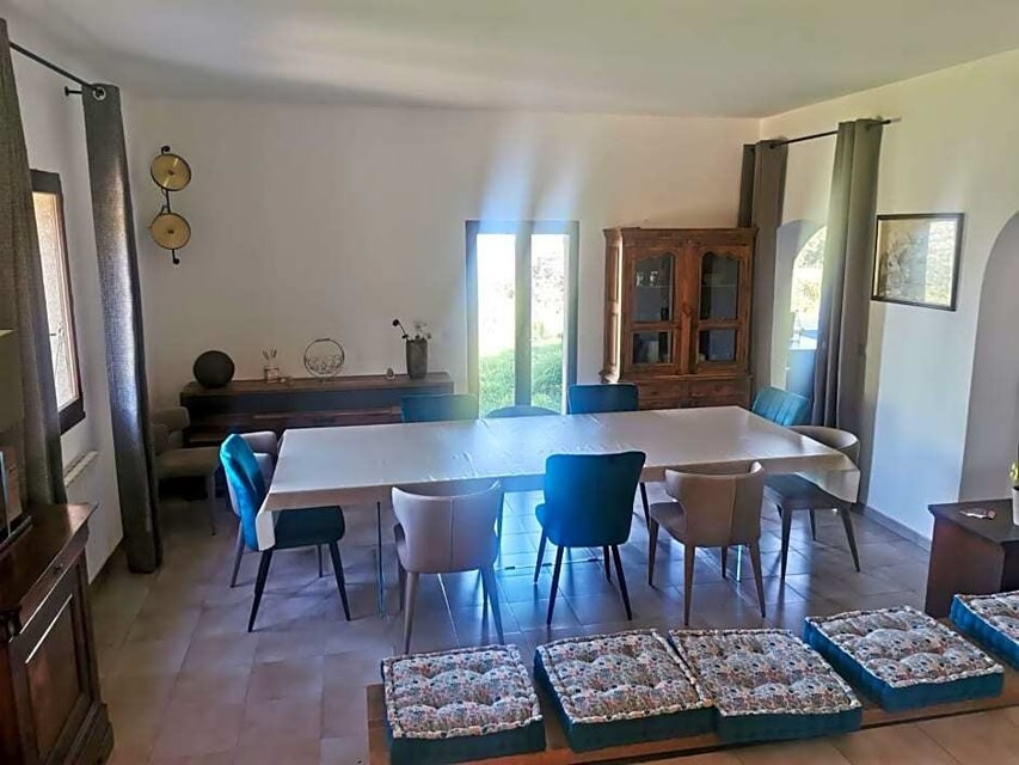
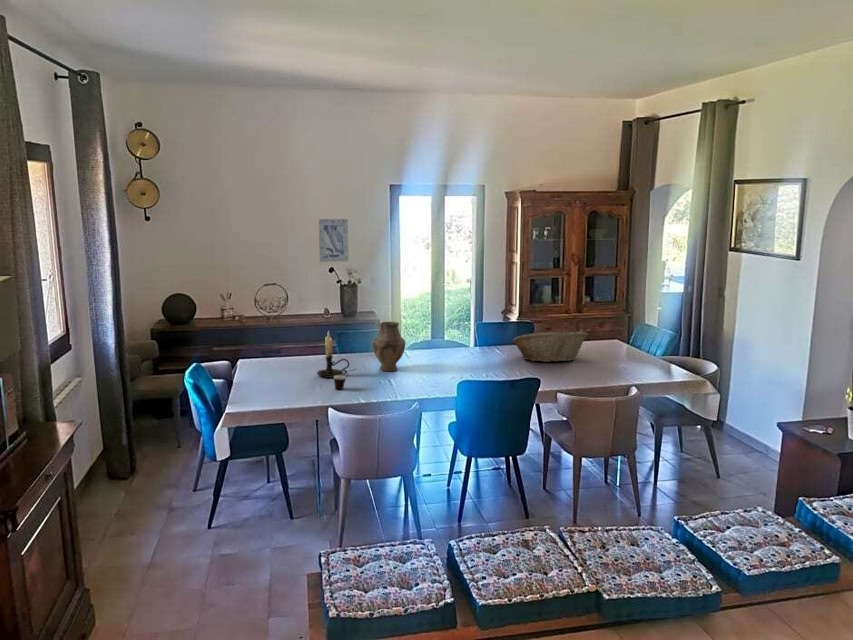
+ cup (345, 378)
+ vase (389, 346)
+ candle holder (332, 352)
+ fruit basket (549, 343)
+ wall art (333, 240)
